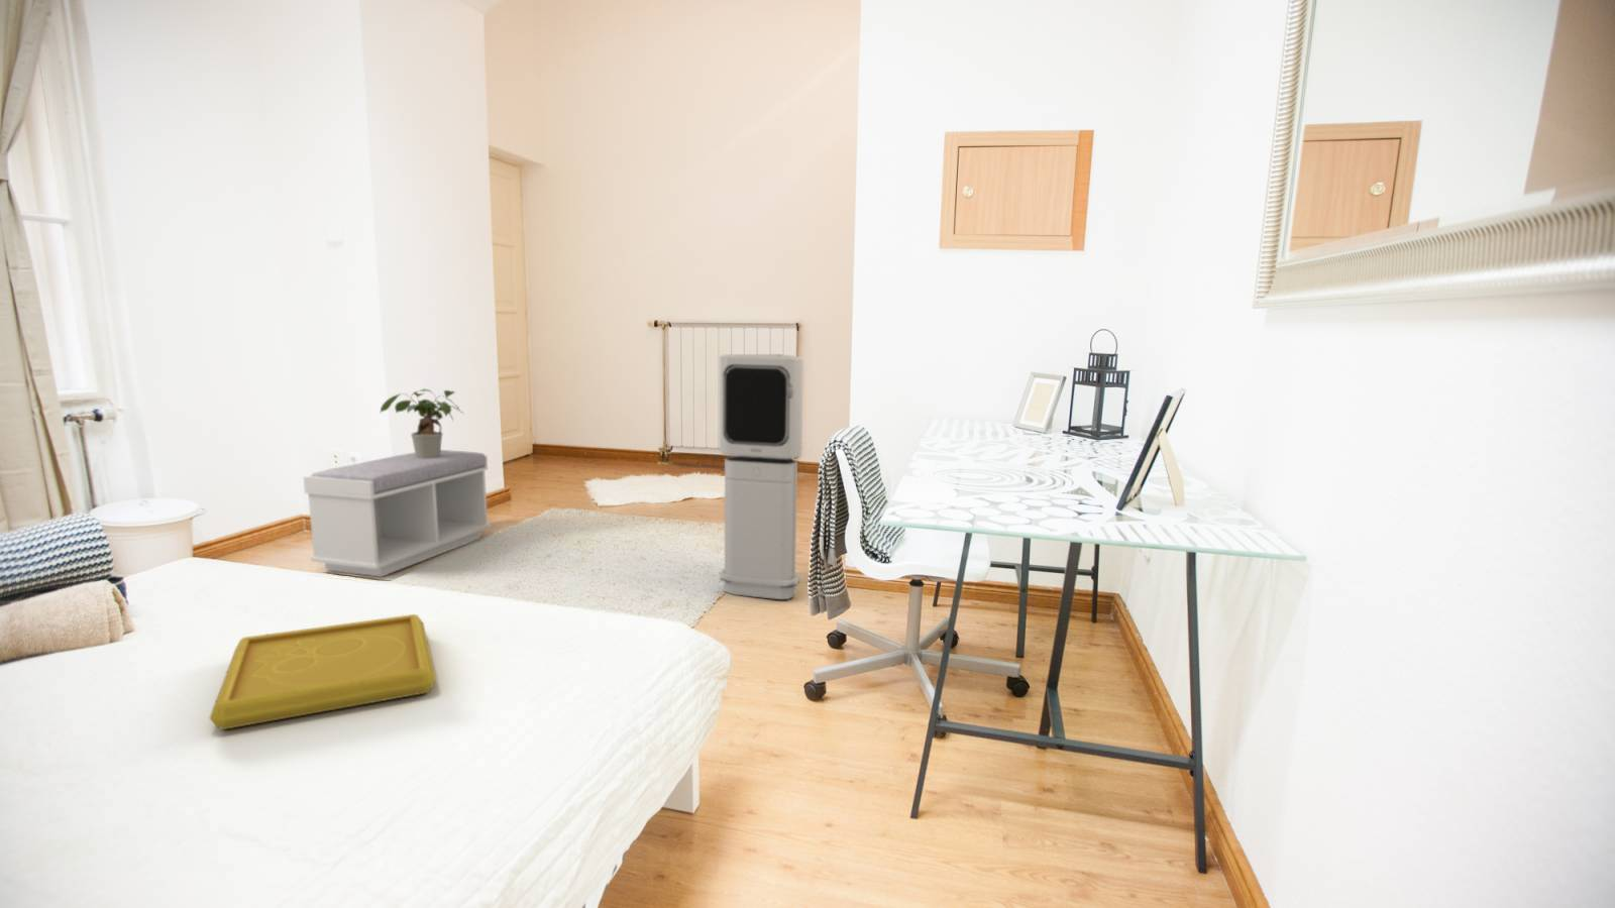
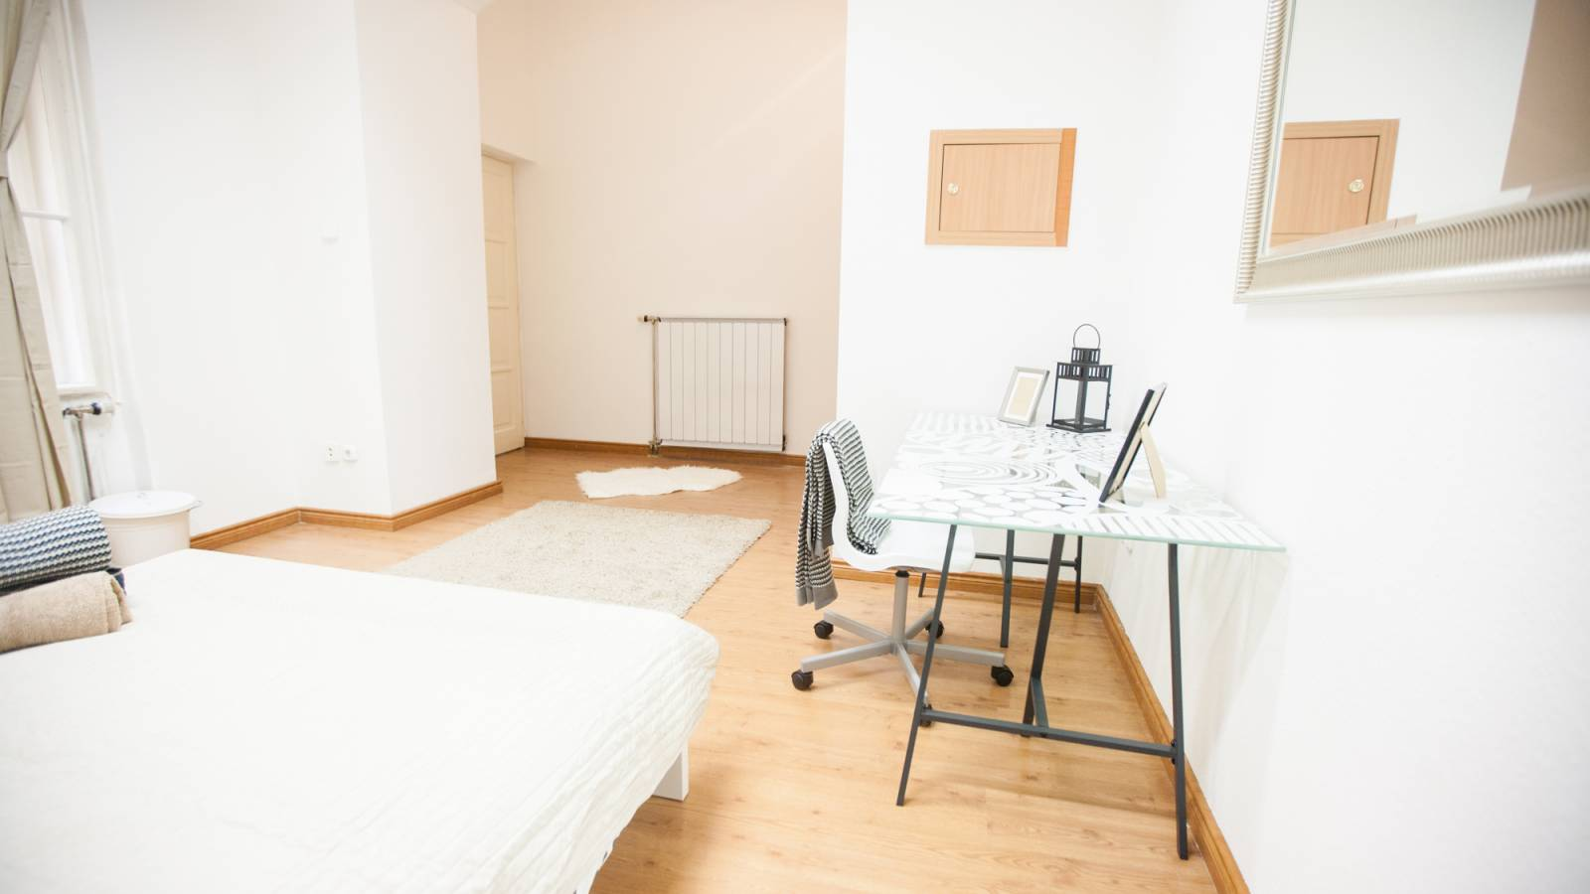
- bench (407, 507)
- serving tray (331, 664)
- air purifier (768, 472)
- potted plant (431, 420)
